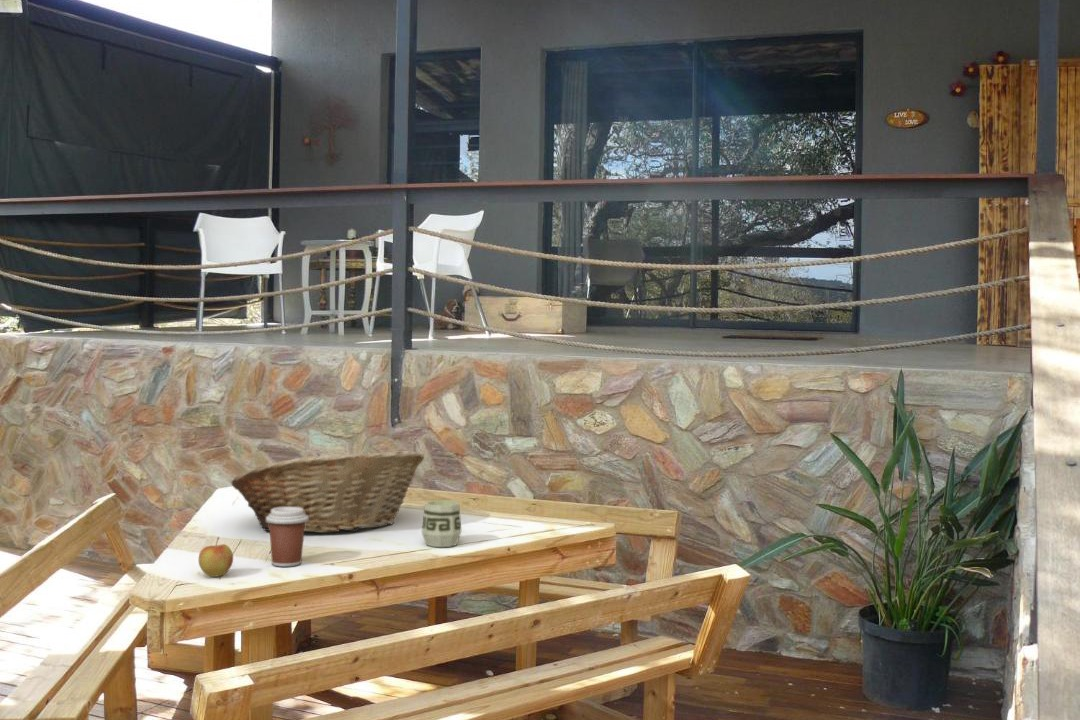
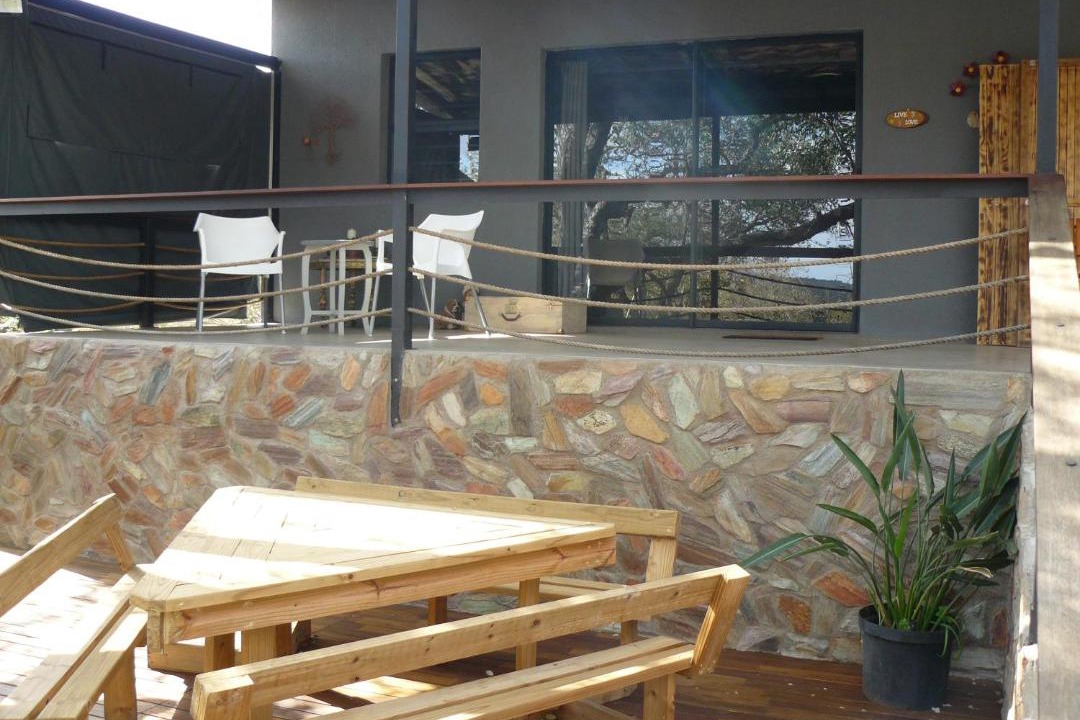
- apple (215, 556)
- fruit basket (331, 485)
- cup (441, 523)
- coffee cup (286, 536)
